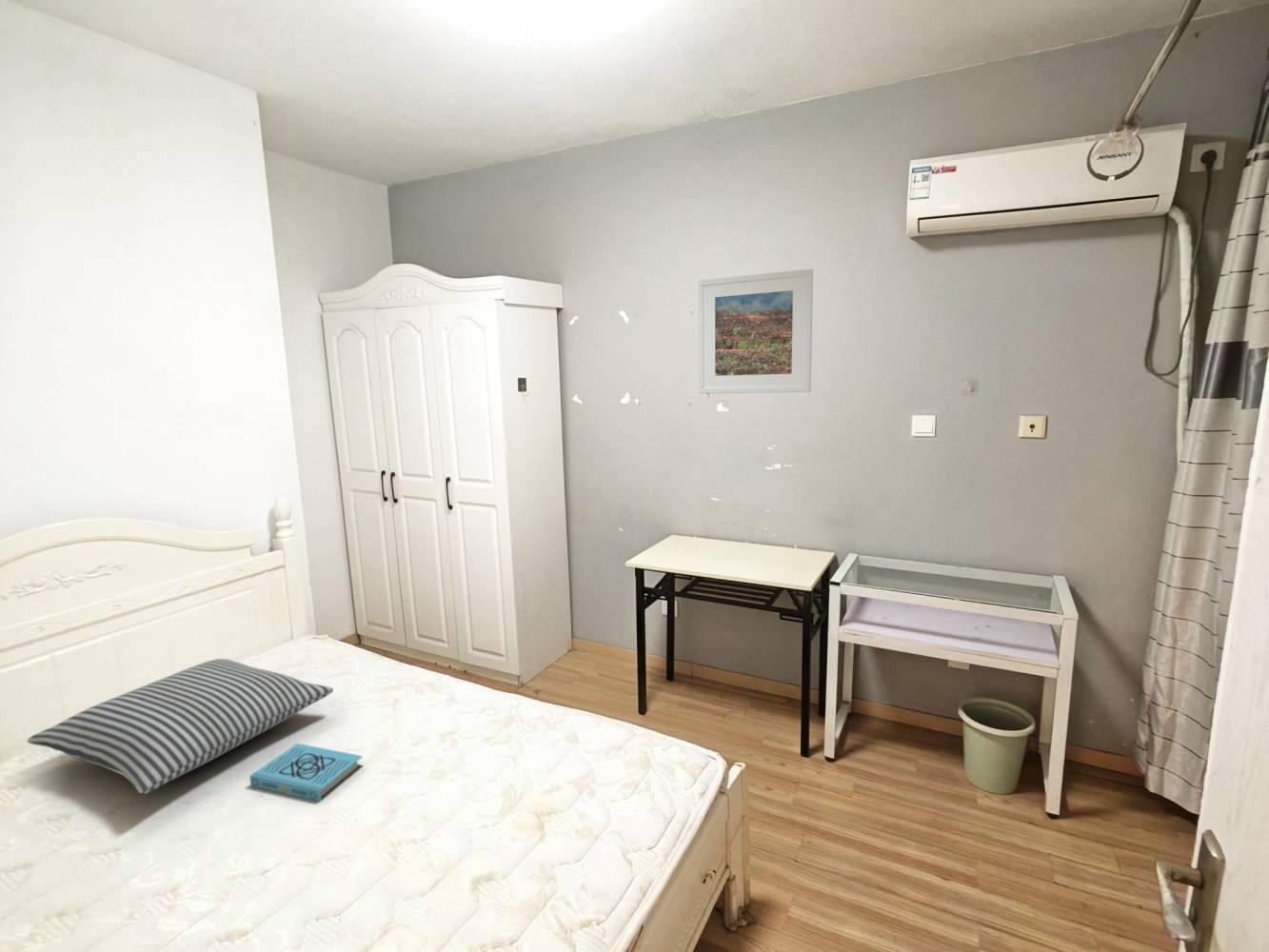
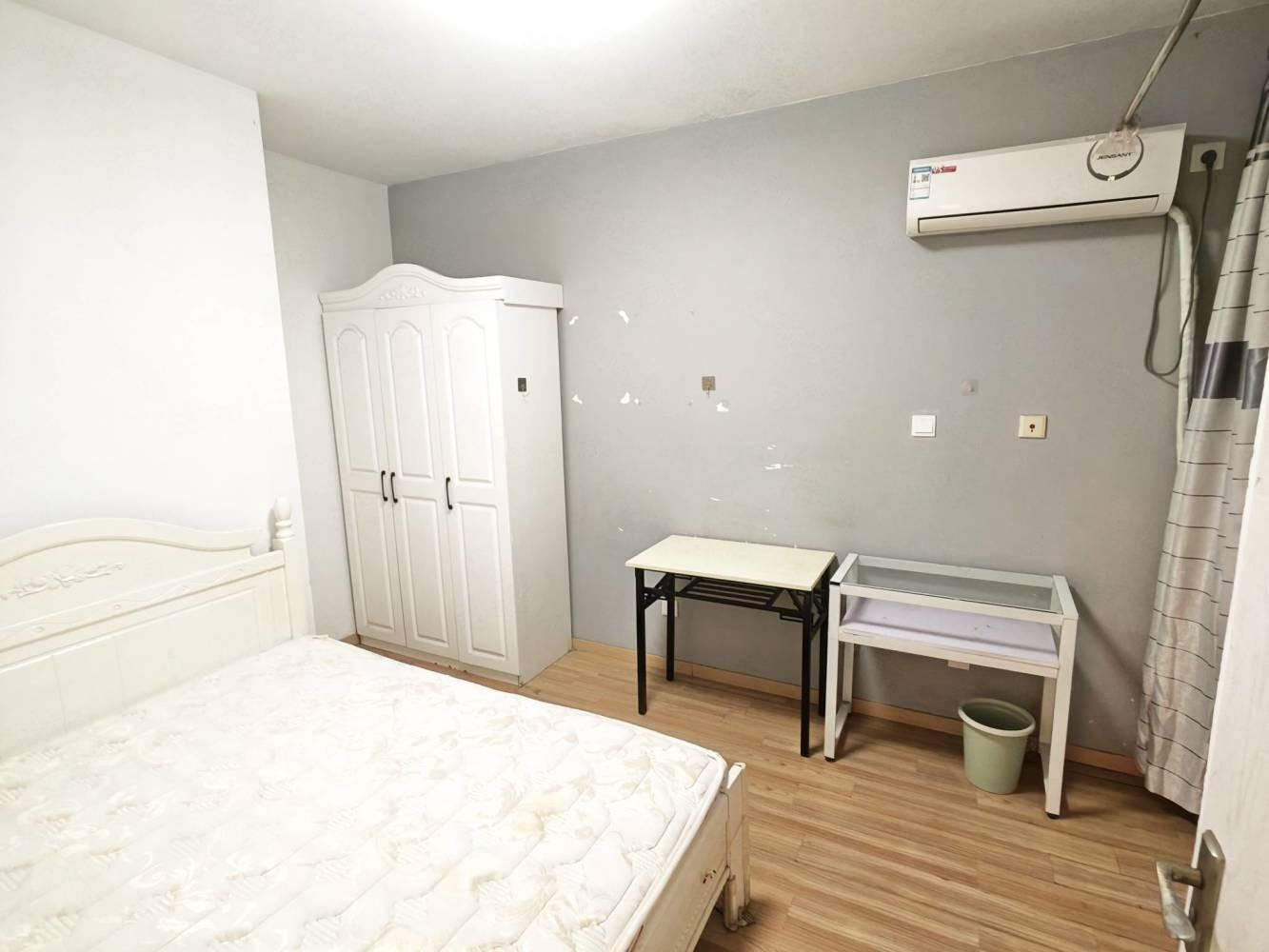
- pillow (191, 713)
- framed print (752, 334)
- book (307, 770)
